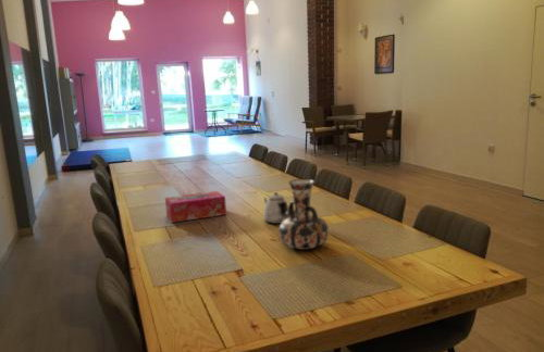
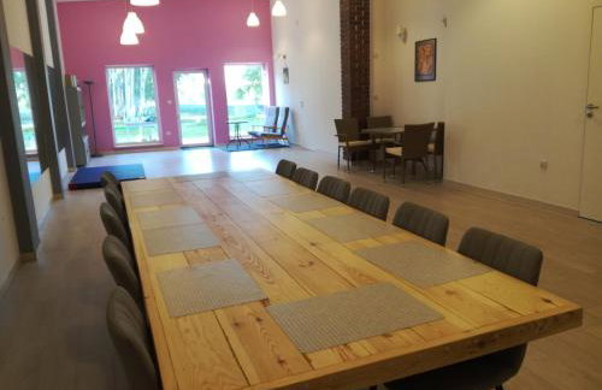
- decorative vase (302, 213)
- teapot (274, 205)
- tissue box (195, 205)
